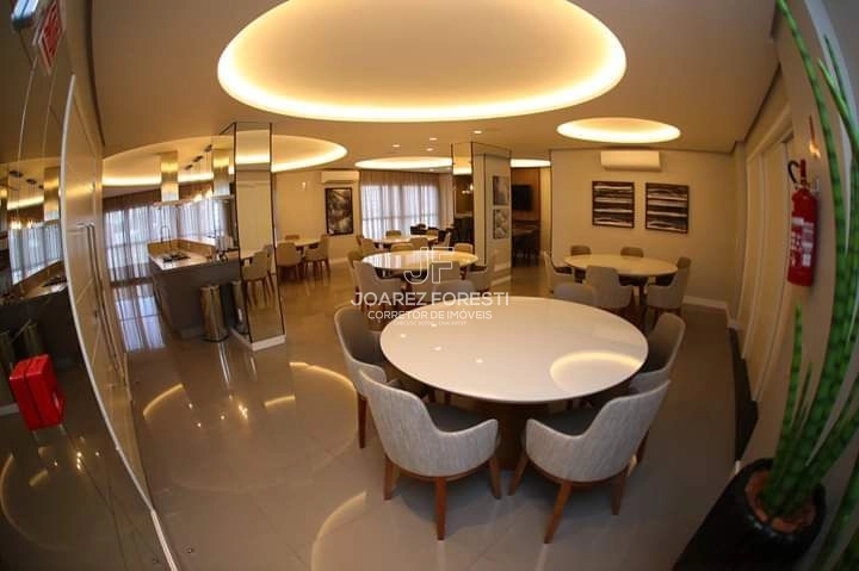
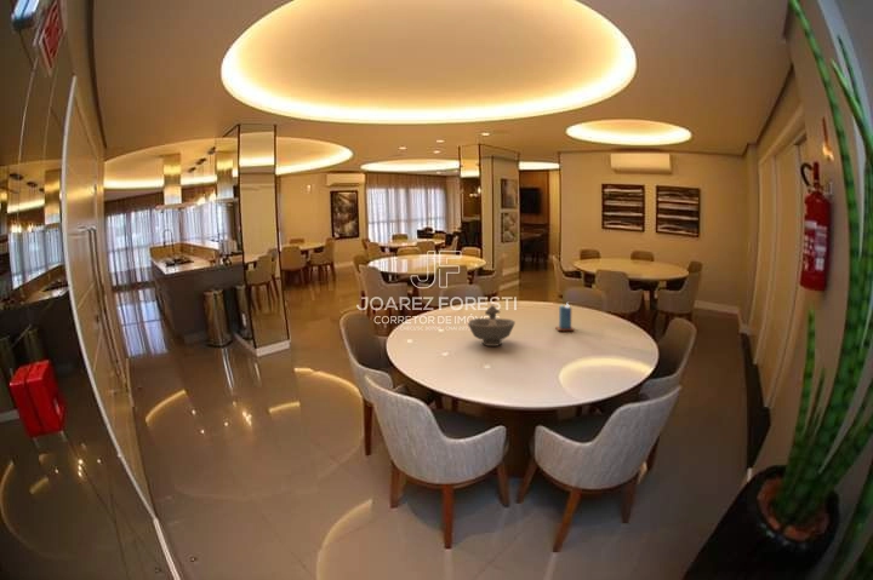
+ decorative bowl (491, 325)
+ candle (564, 316)
